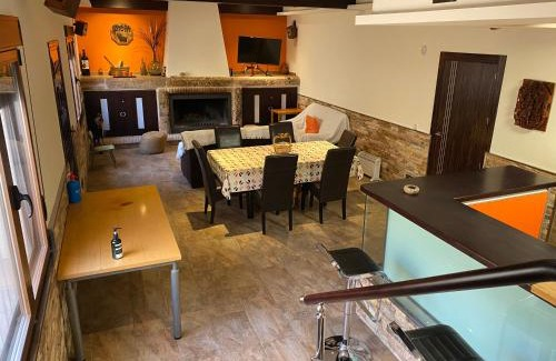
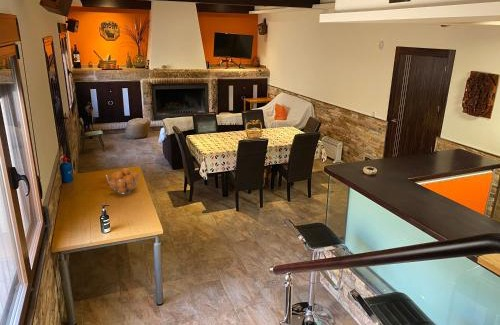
+ fruit basket (123, 181)
